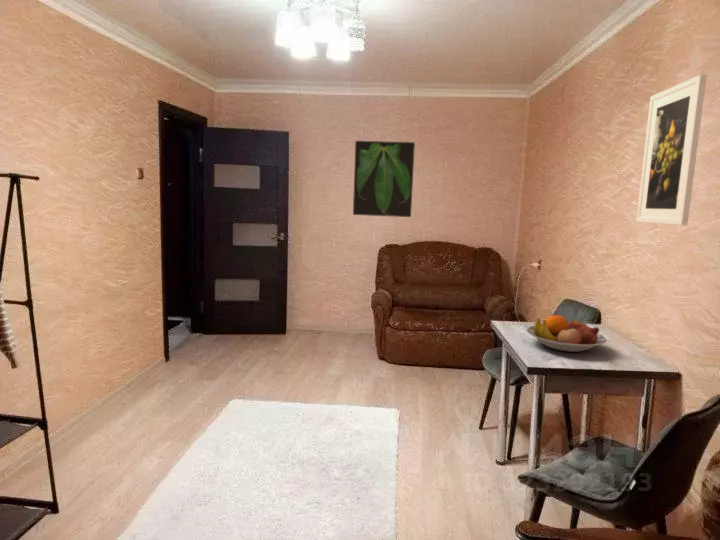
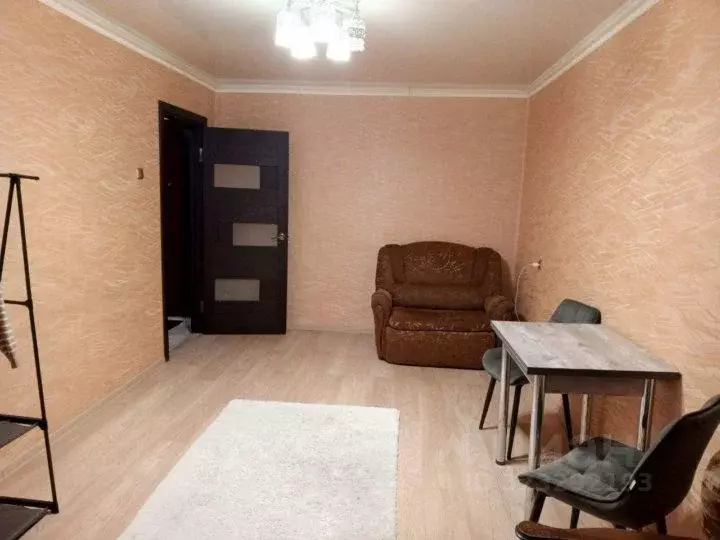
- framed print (383, 179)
- fruit bowl (565, 331)
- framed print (667, 156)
